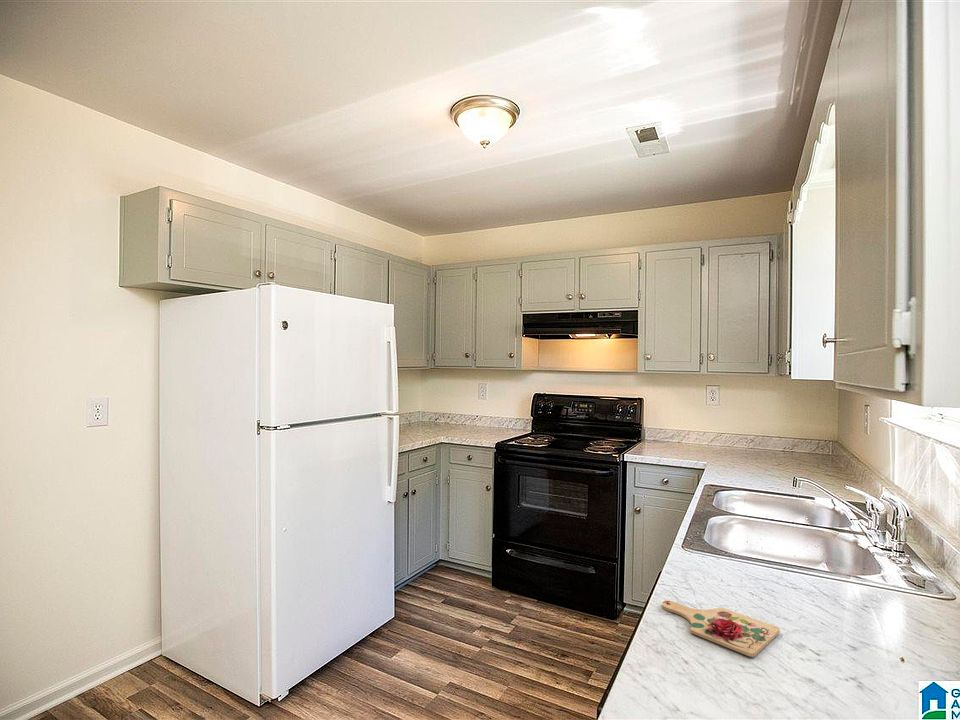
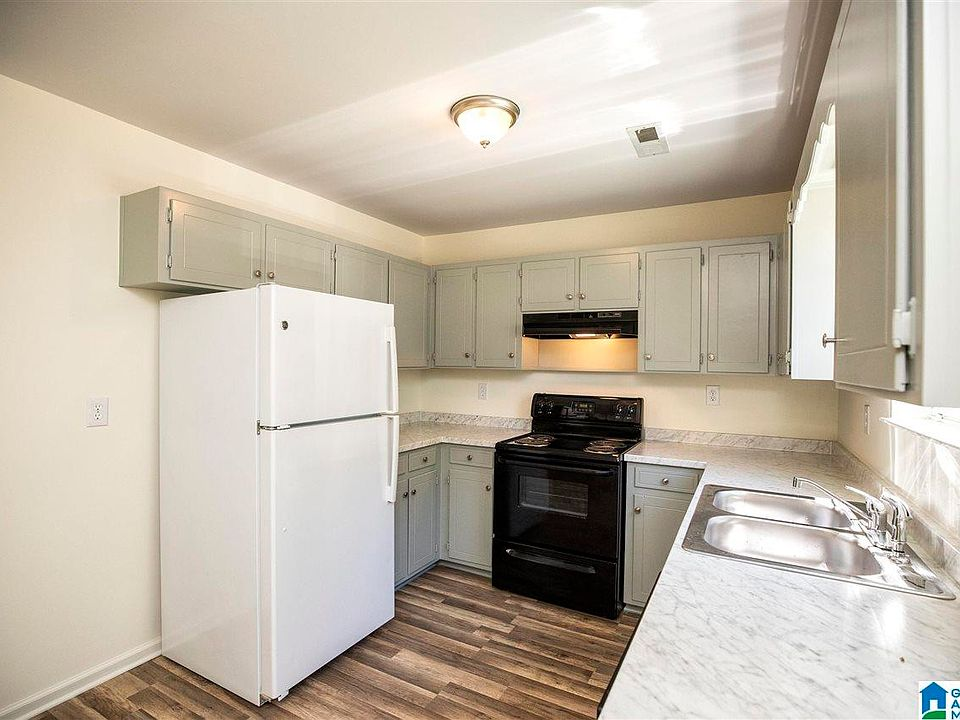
- cutting board (711, 616)
